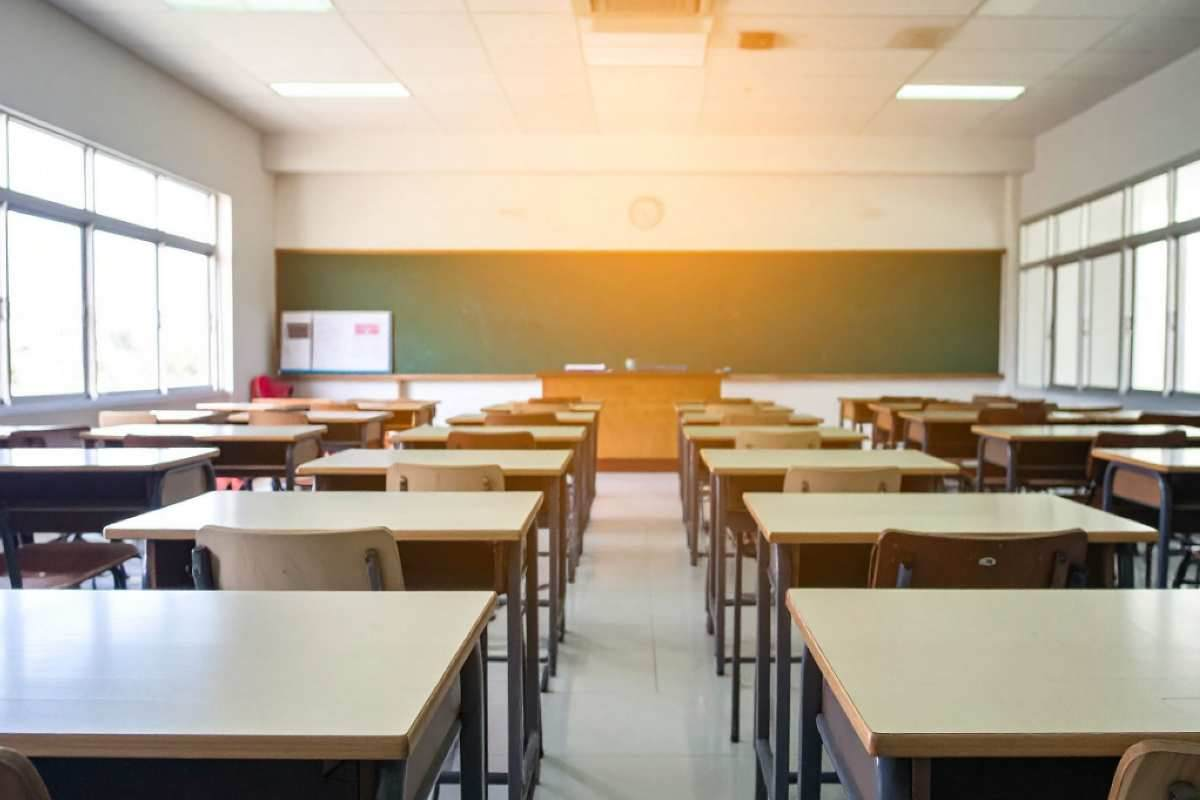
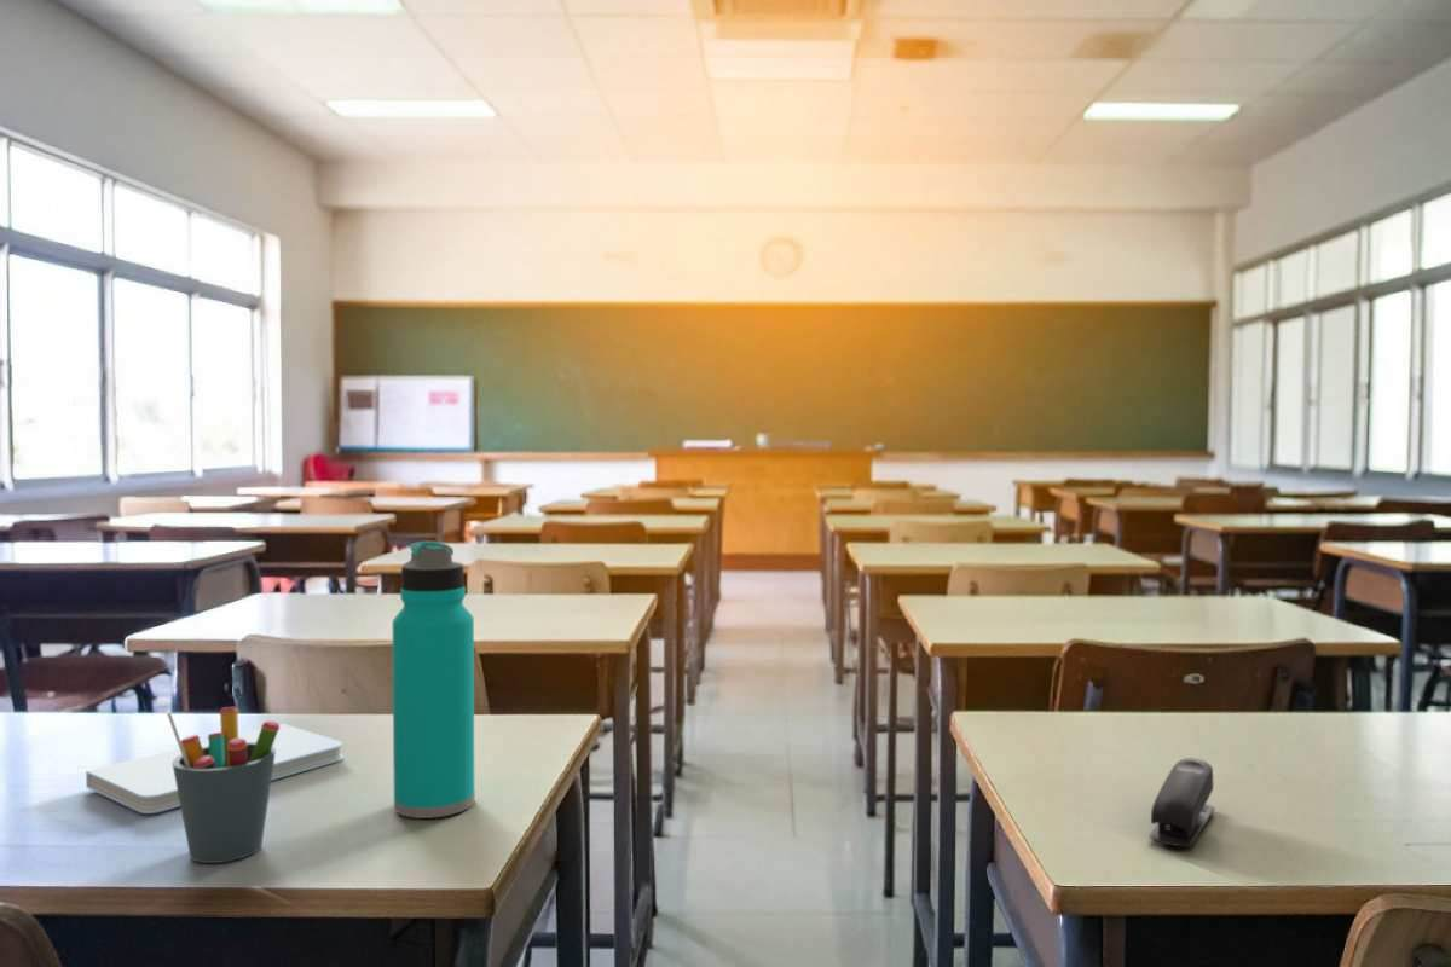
+ notepad (208, 745)
+ water bottle (433, 674)
+ pen holder (225, 776)
+ stapler (1184, 798)
